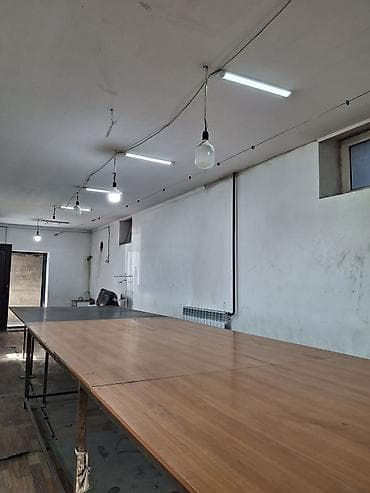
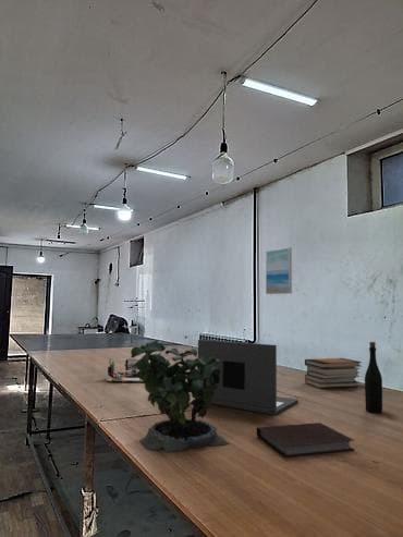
+ wall art (278, 271)
+ laptop (247, 370)
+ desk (136, 368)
+ book stack (332, 371)
+ notebook (303, 437)
+ potted plant (175, 386)
+ bottle (373, 376)
